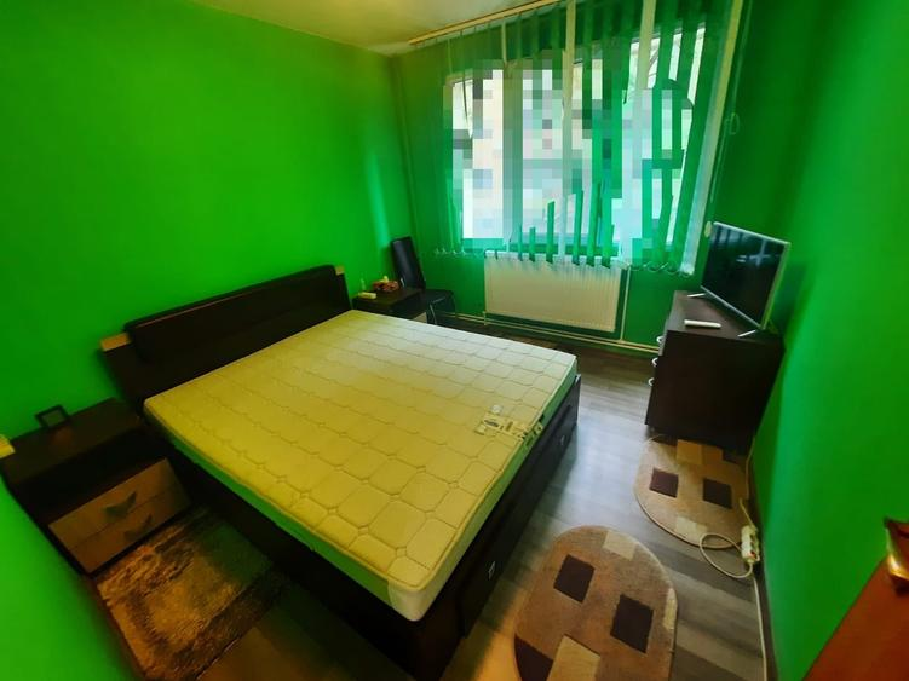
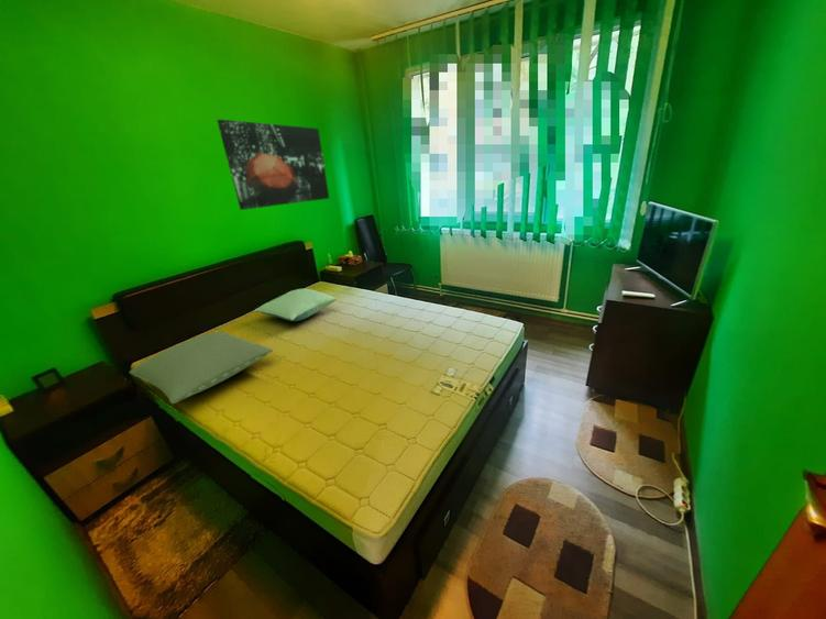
+ pillow (296, 305)
+ pillow (202, 361)
+ wall art (282, 165)
